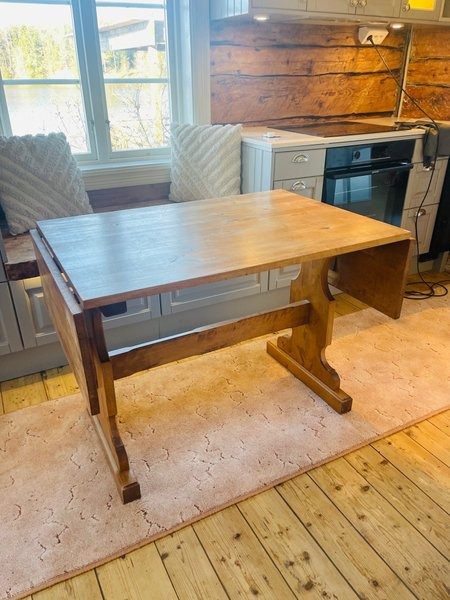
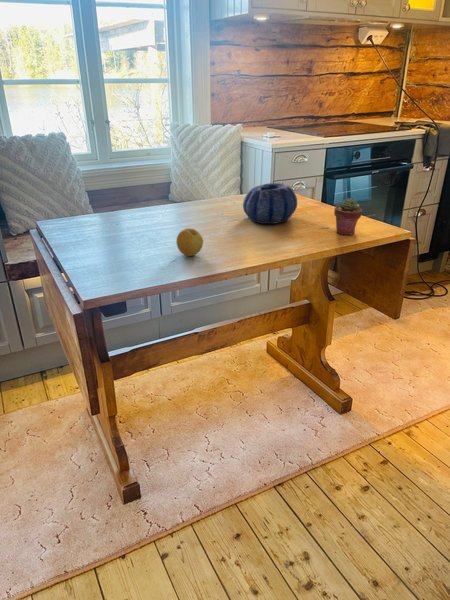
+ apple (189, 242)
+ potted succulent (347, 215)
+ decorative bowl (270, 202)
